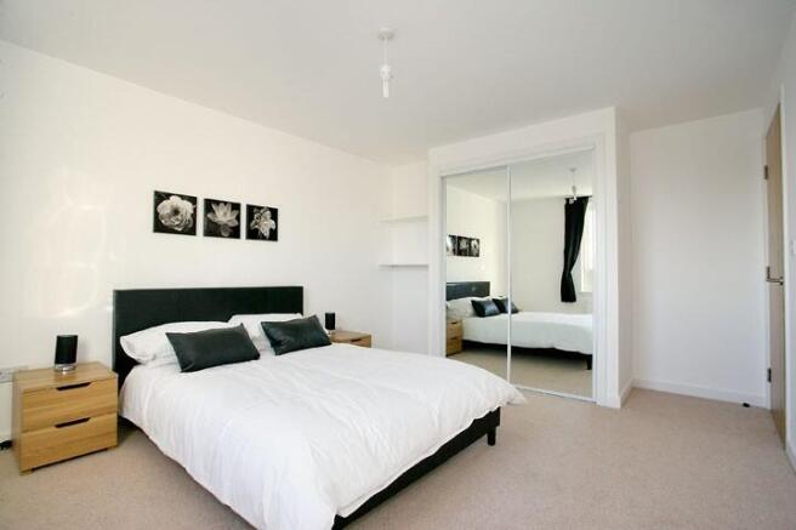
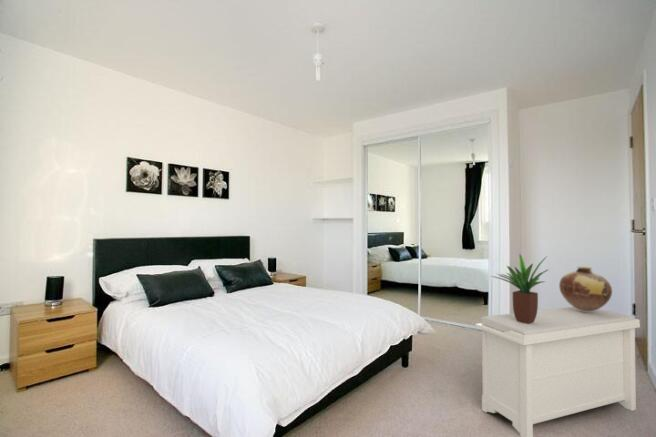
+ bench (558, 363)
+ potted plant (522, 287)
+ vase (584, 289)
